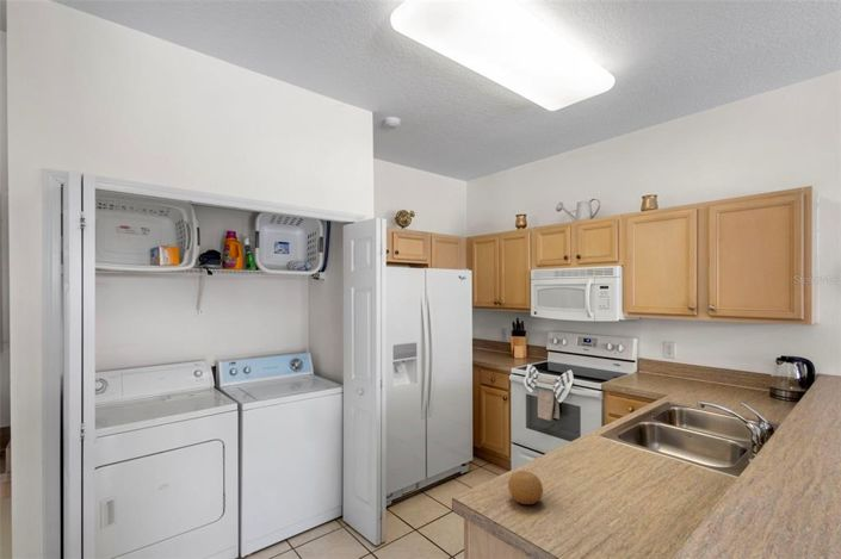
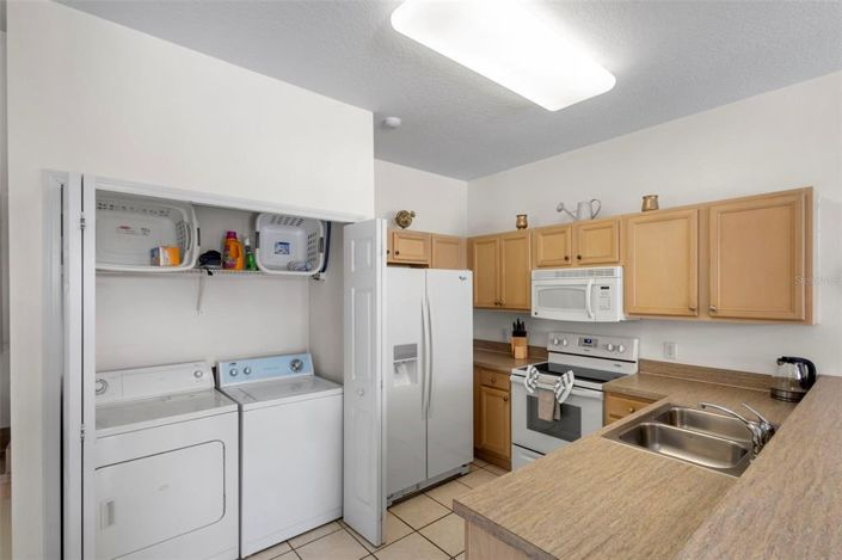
- fruit (525, 486)
